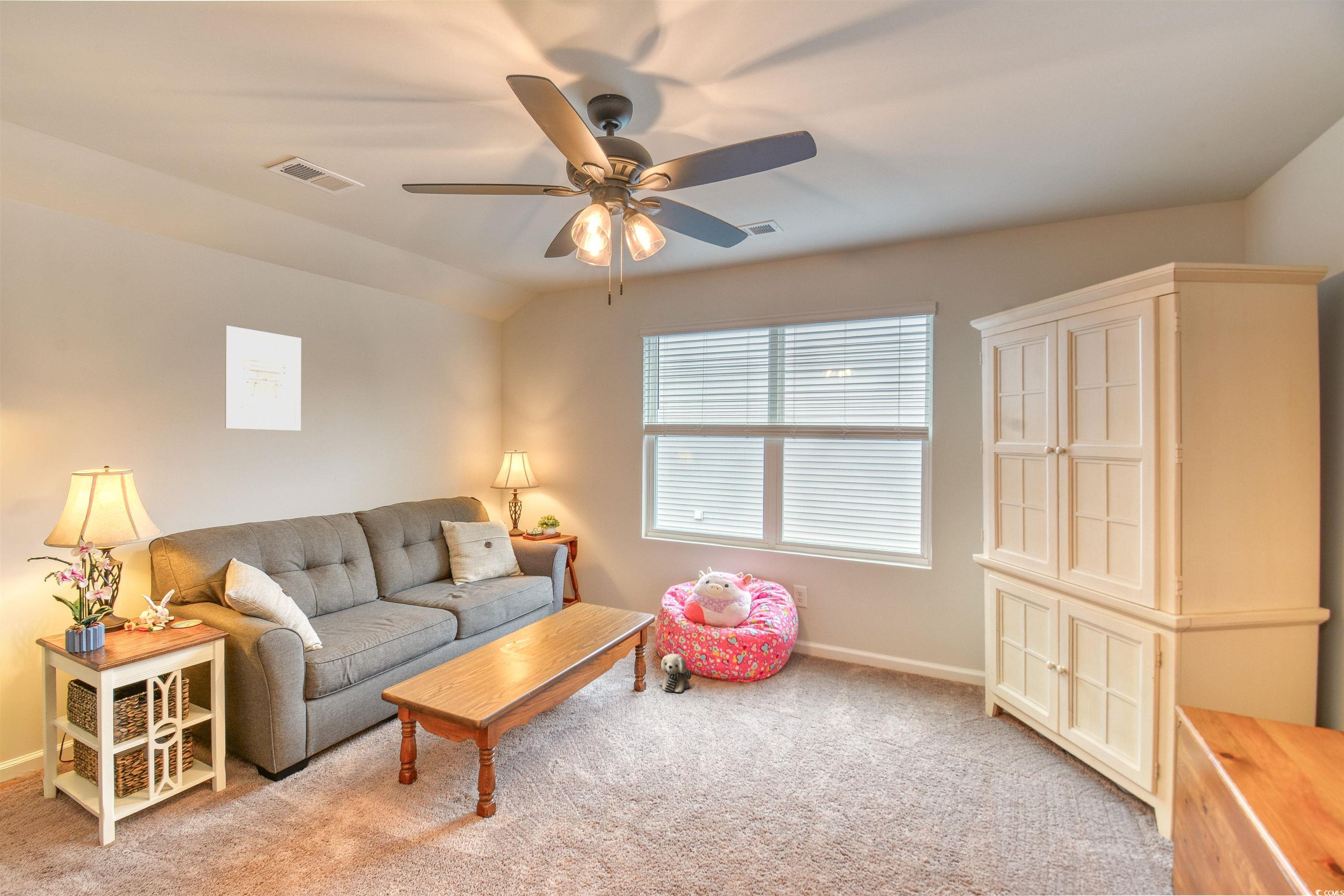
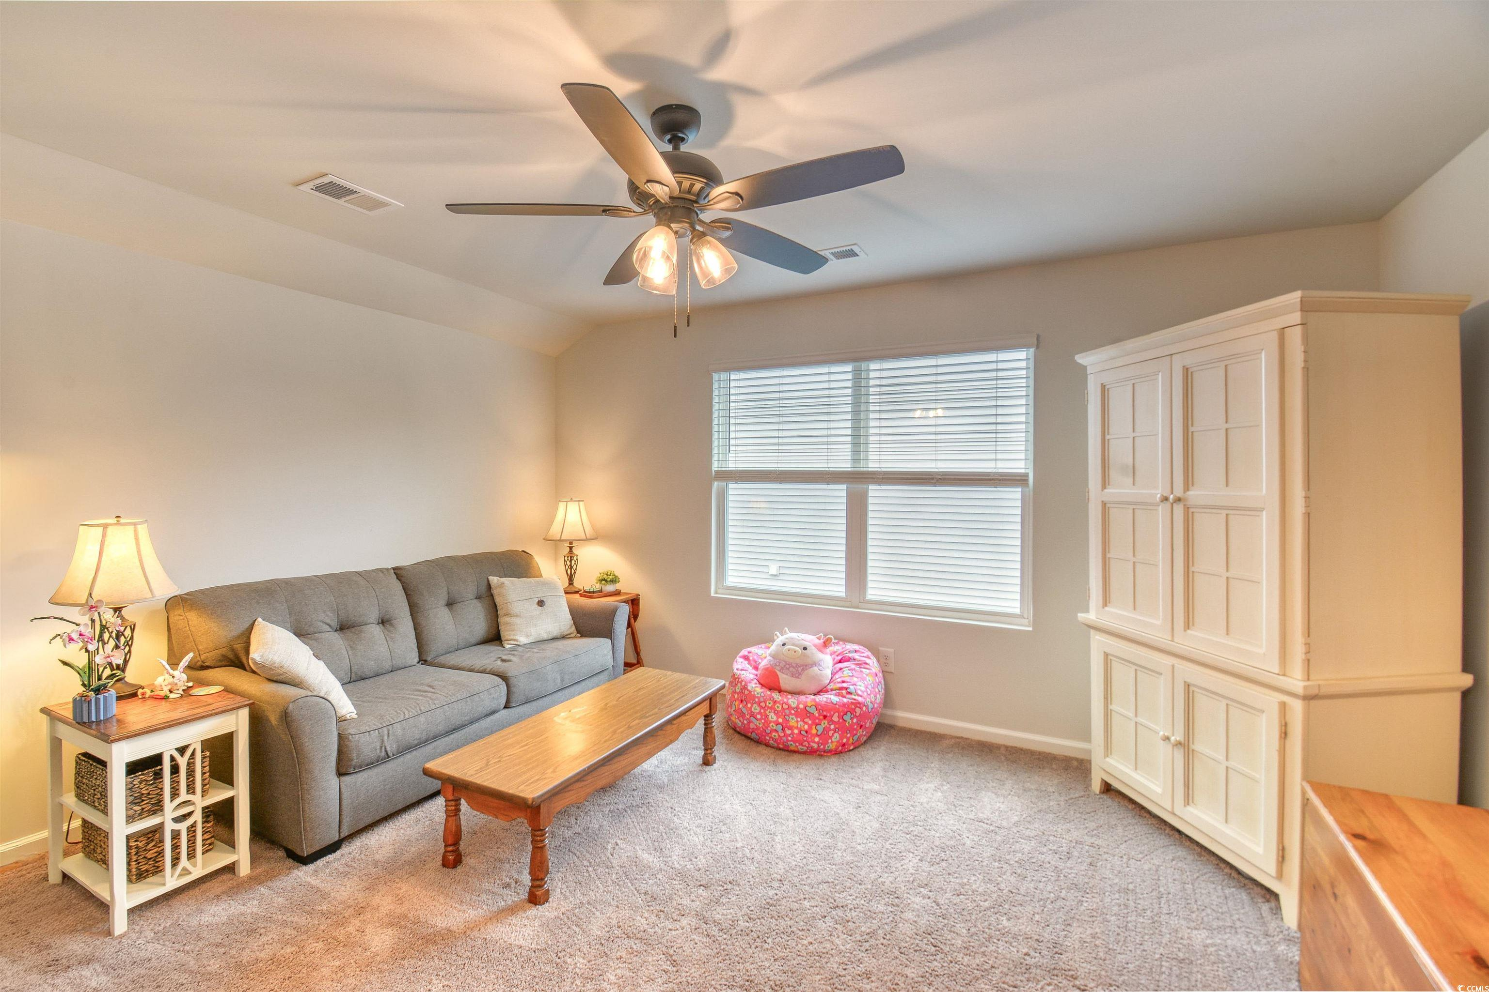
- wall art (265, 380)
- plush toy (679, 667)
